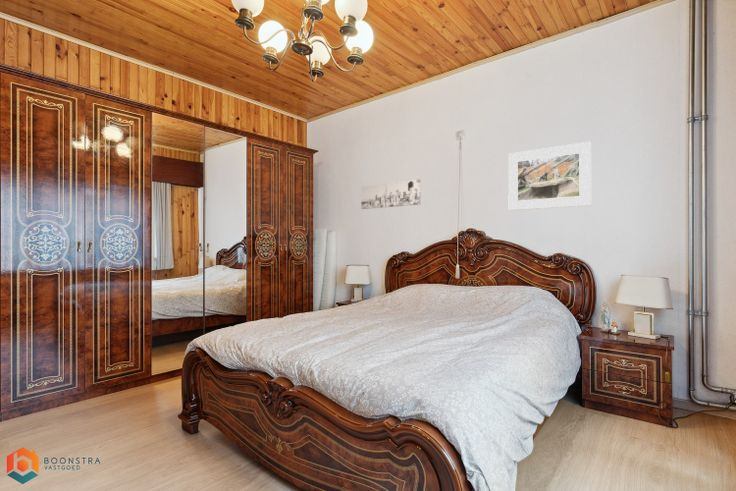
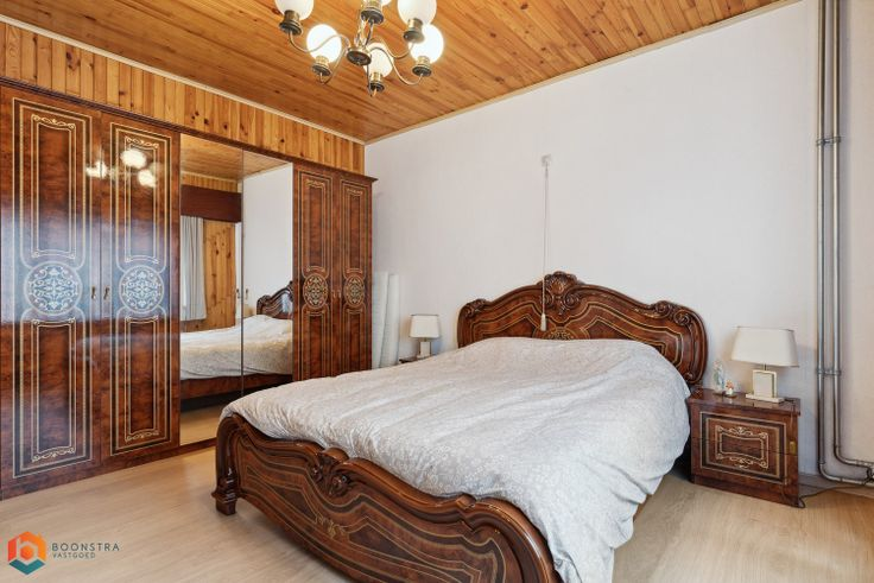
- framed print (547, 178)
- wall art (389, 195)
